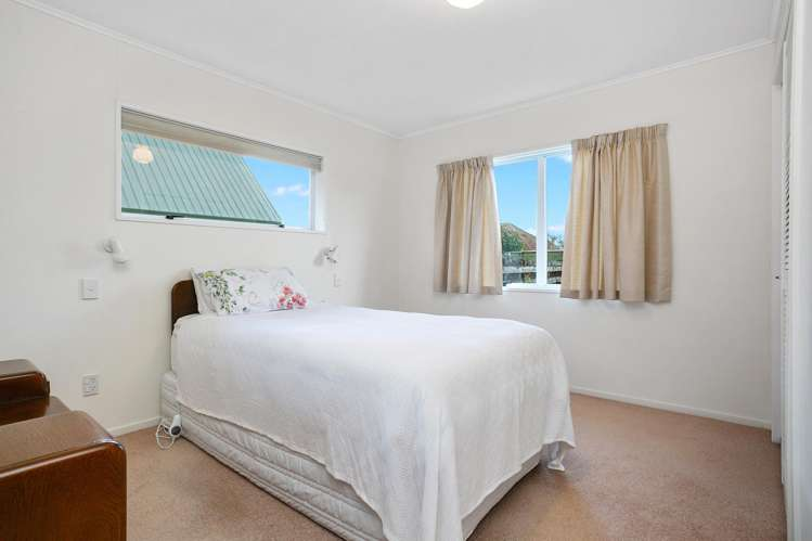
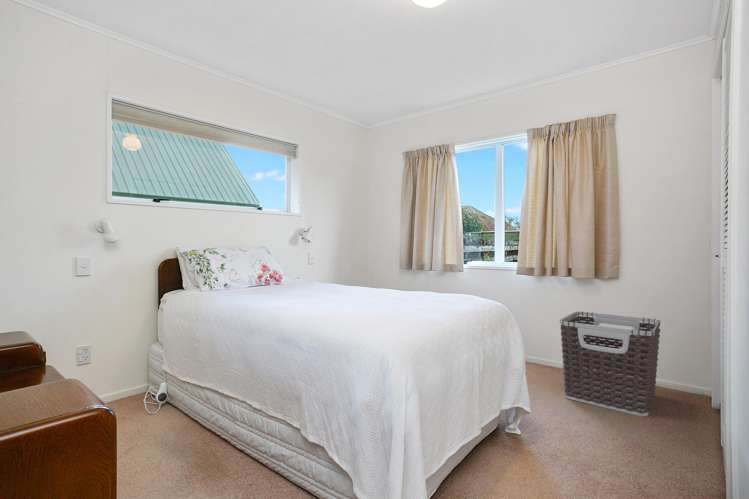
+ clothes hamper (609, 358)
